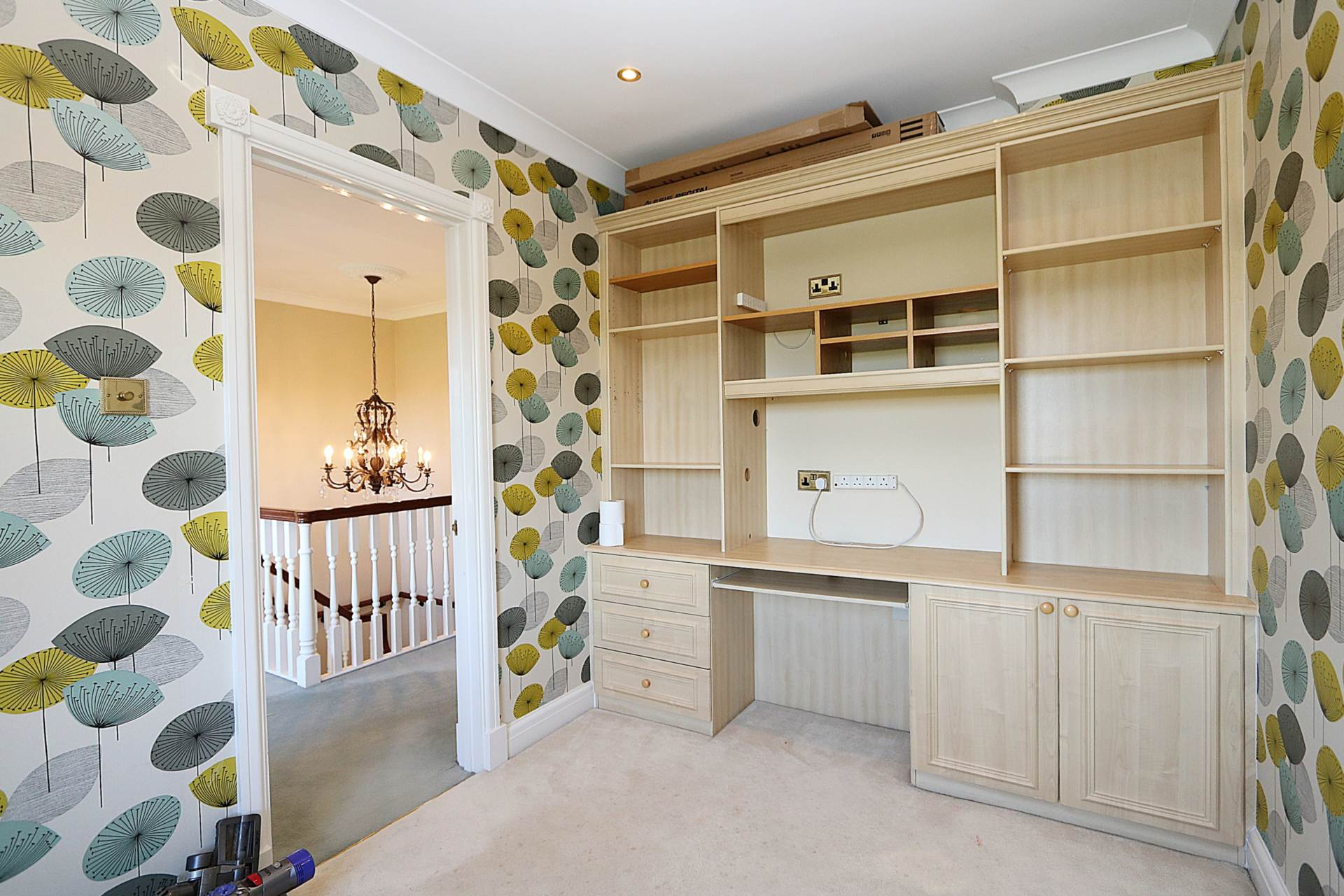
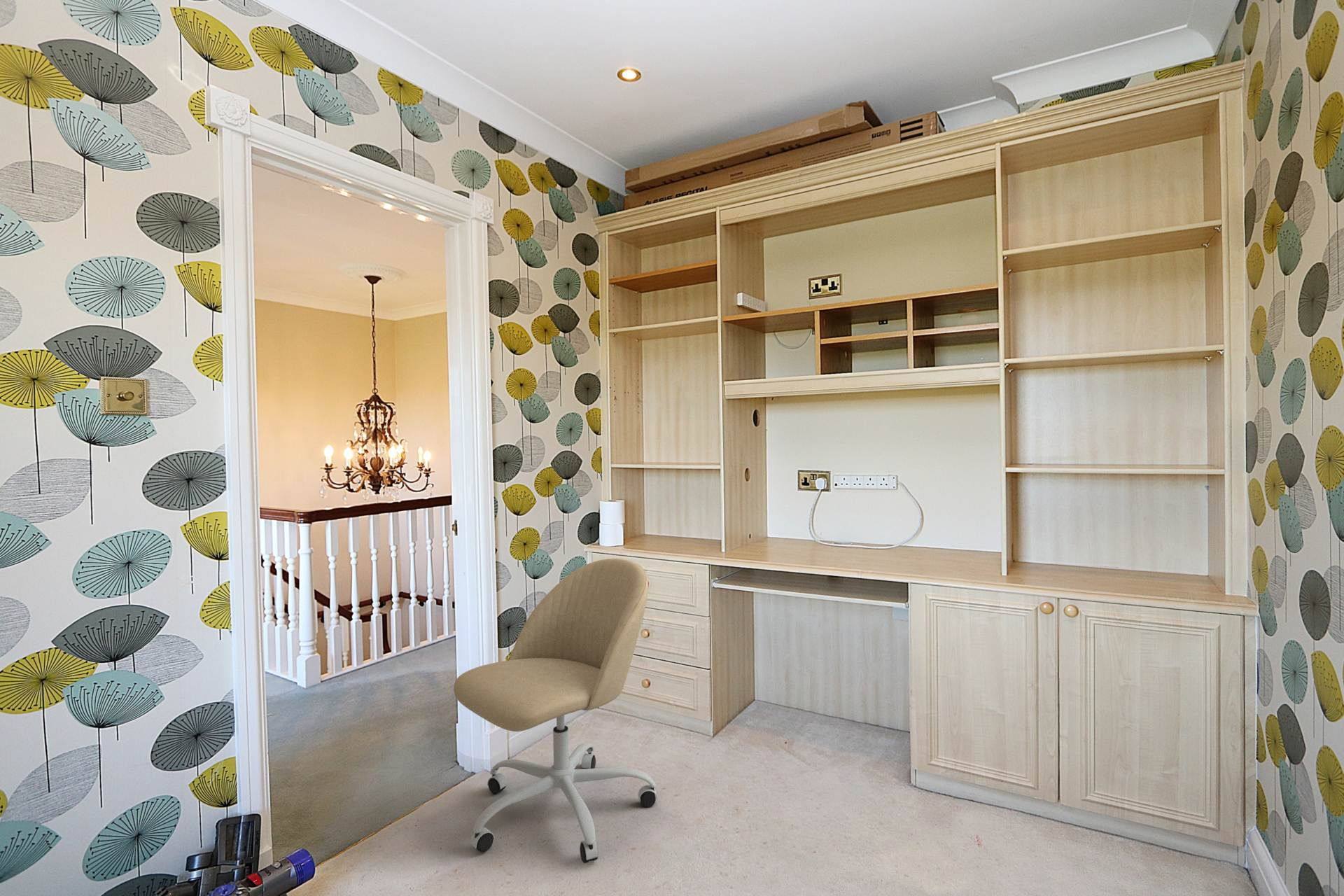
+ office chair (555, 692)
